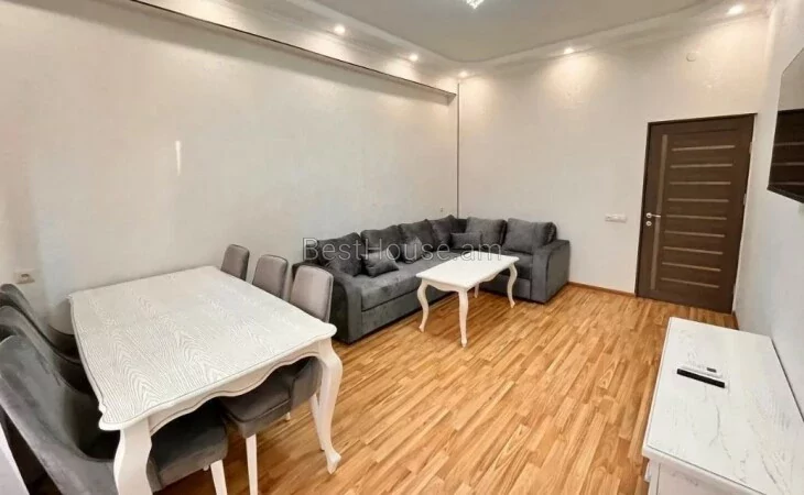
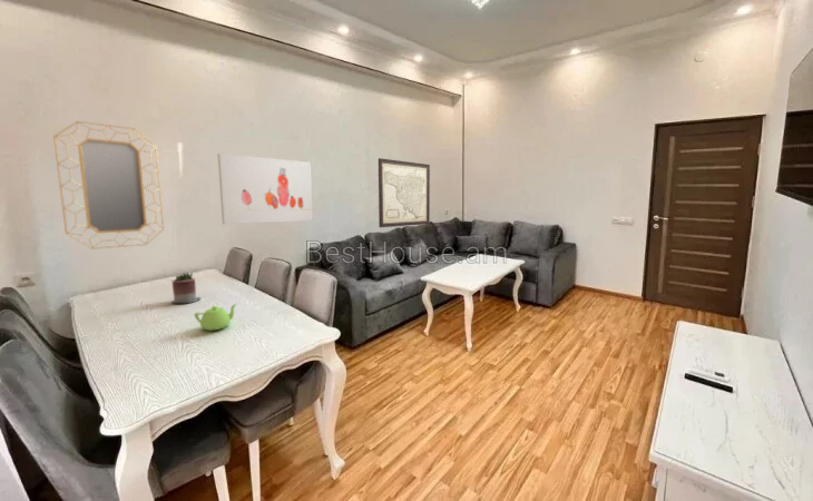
+ wall art (270, 190)
+ teapot (216, 316)
+ home mirror (115, 187)
+ wall art (405, 194)
+ succulent planter (185, 286)
